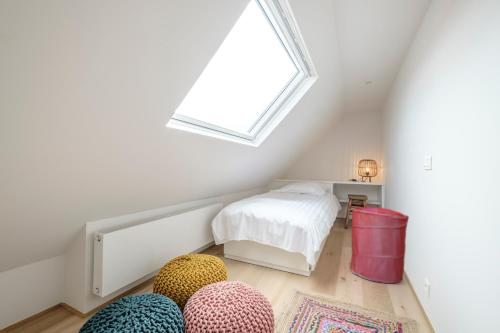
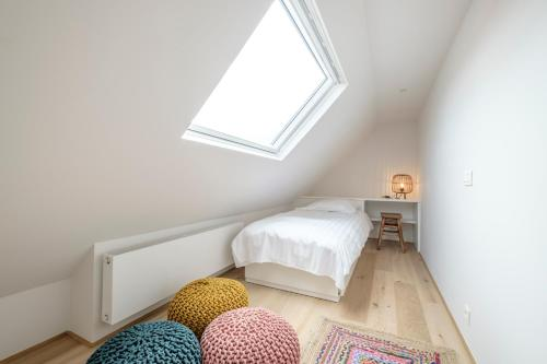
- laundry hamper (377, 240)
